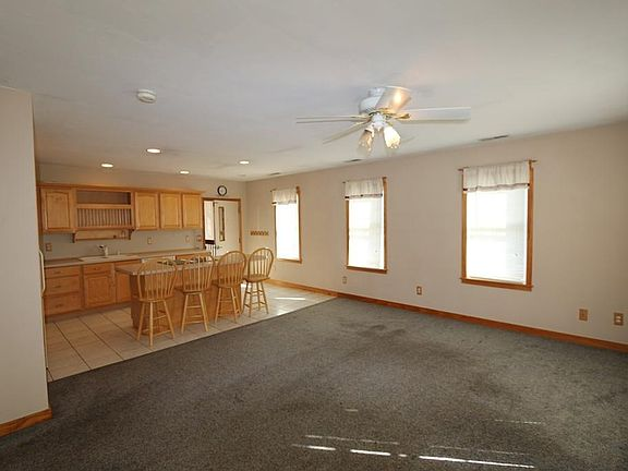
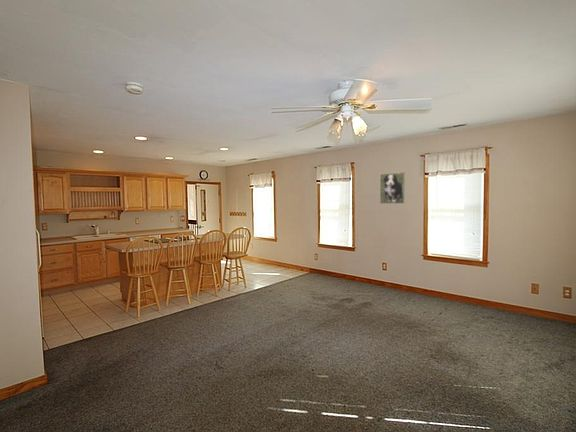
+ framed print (392, 188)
